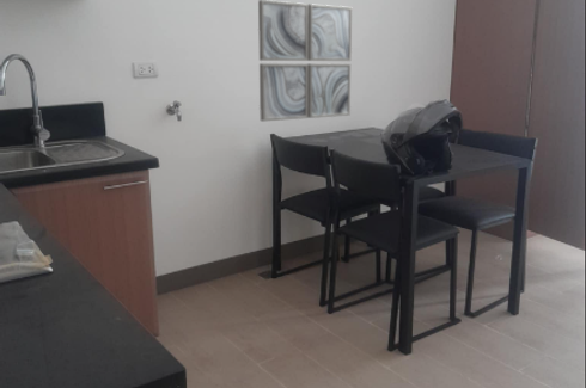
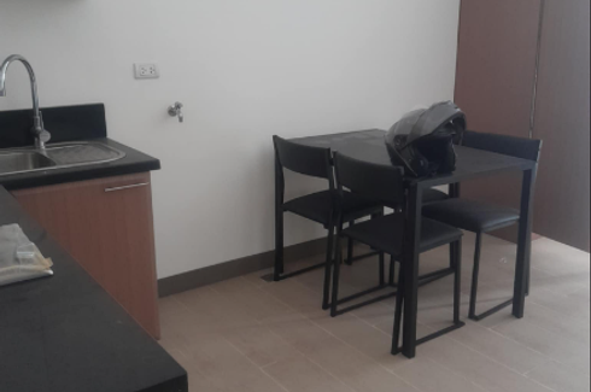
- wall art (307, 60)
